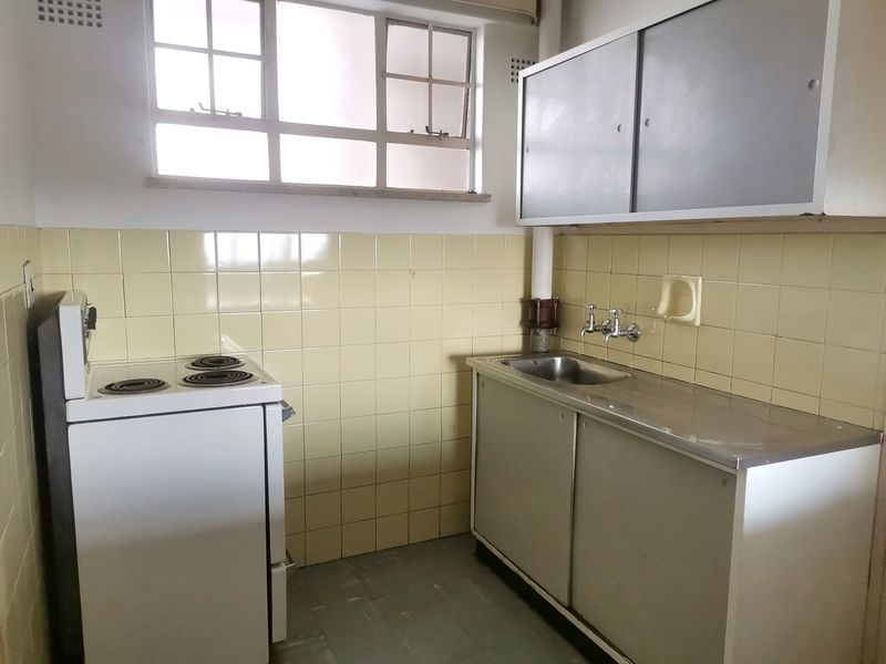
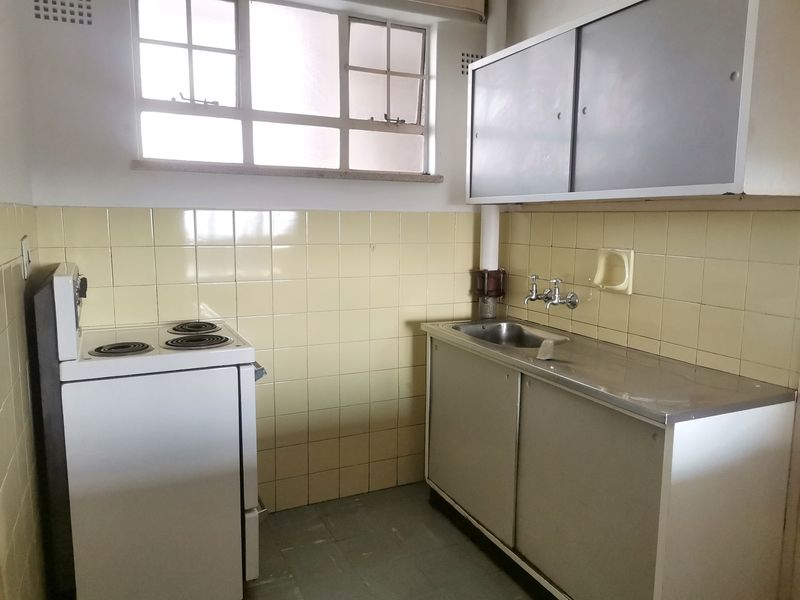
+ sponge (544, 349)
